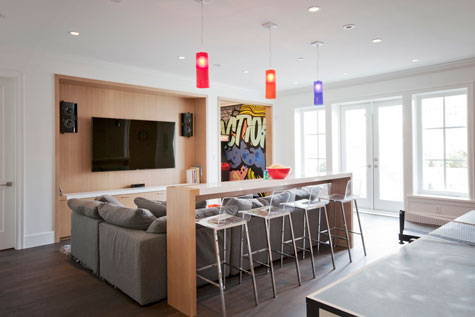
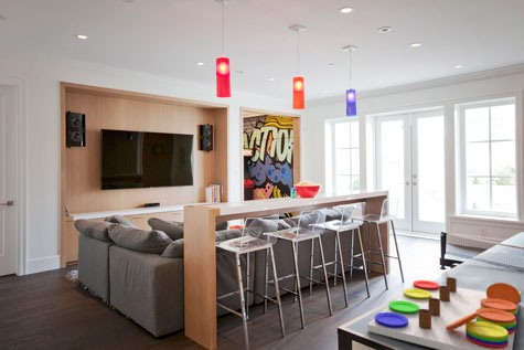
+ board game (451, 303)
